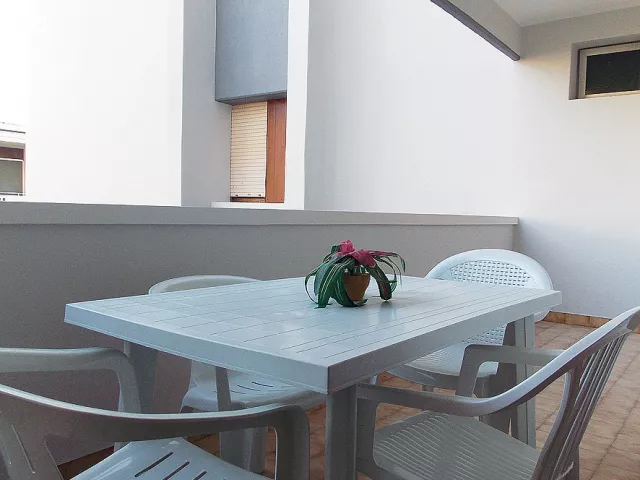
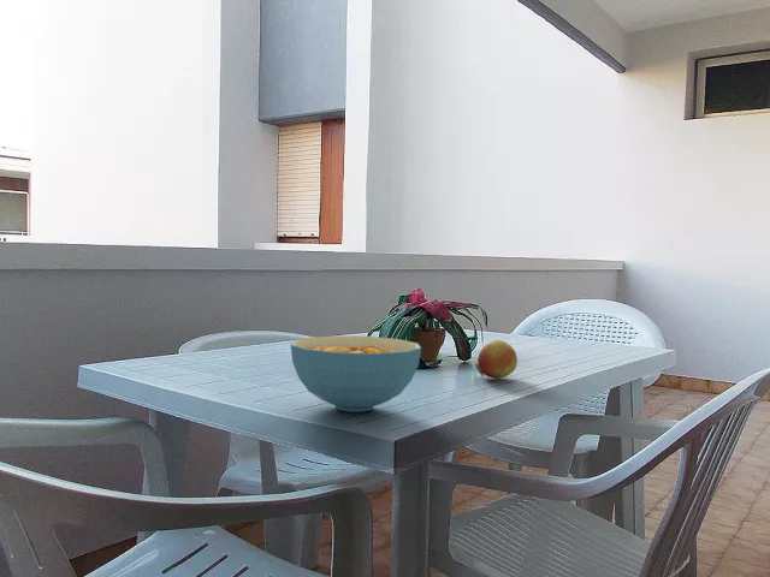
+ cereal bowl (355, 375)
+ fruit (497, 358)
